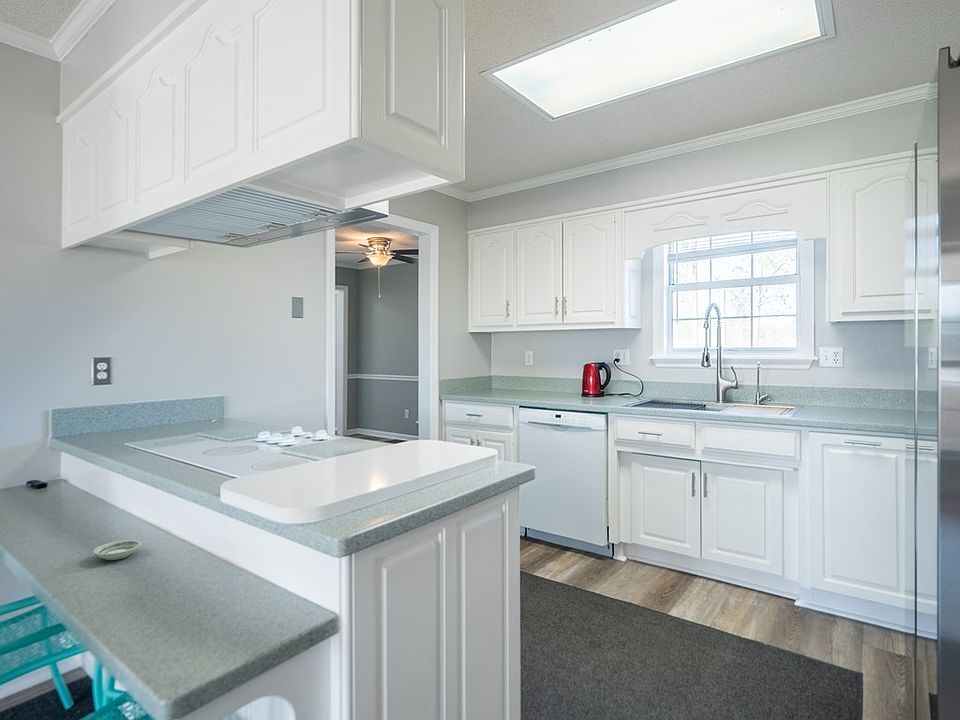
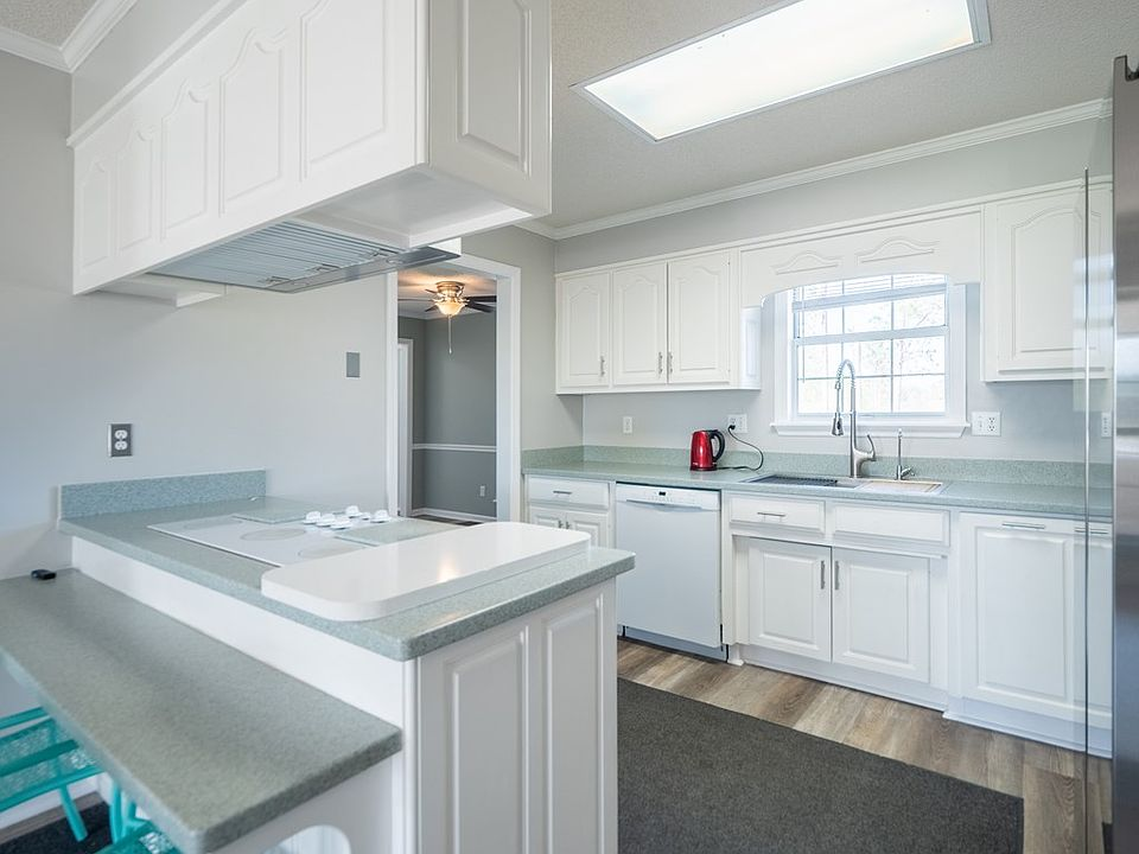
- saucer (117, 551)
